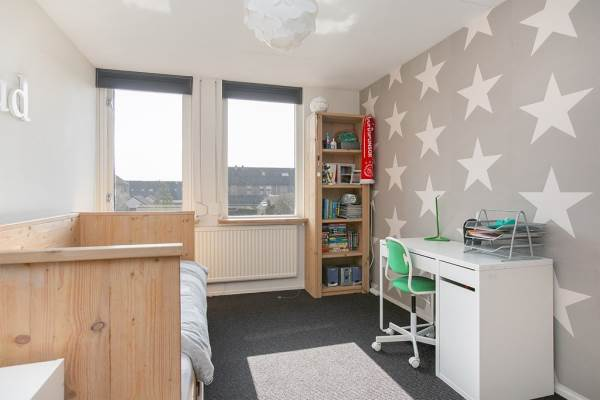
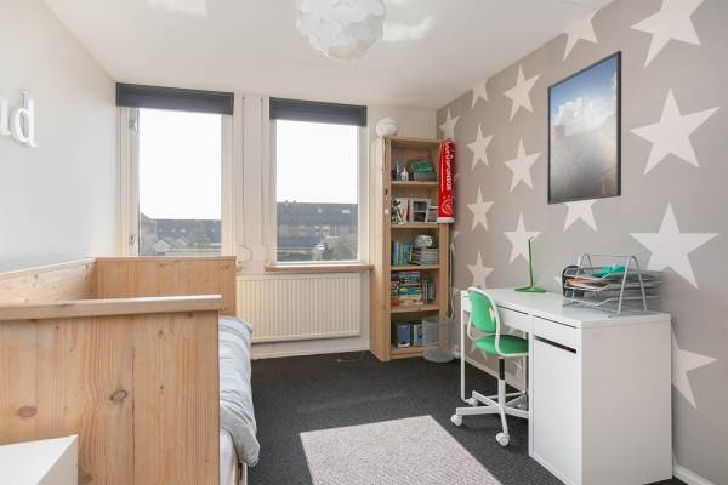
+ waste bin (438, 340)
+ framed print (580, 136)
